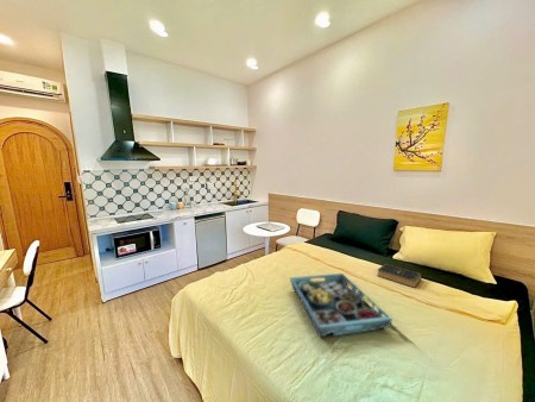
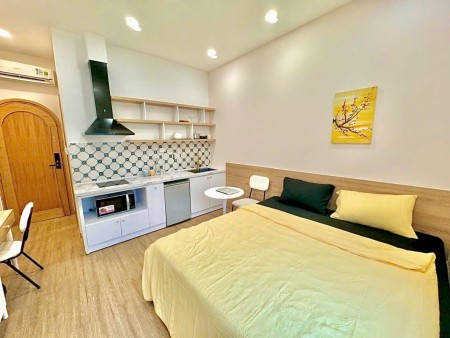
- book (398, 274)
- serving tray (332, 300)
